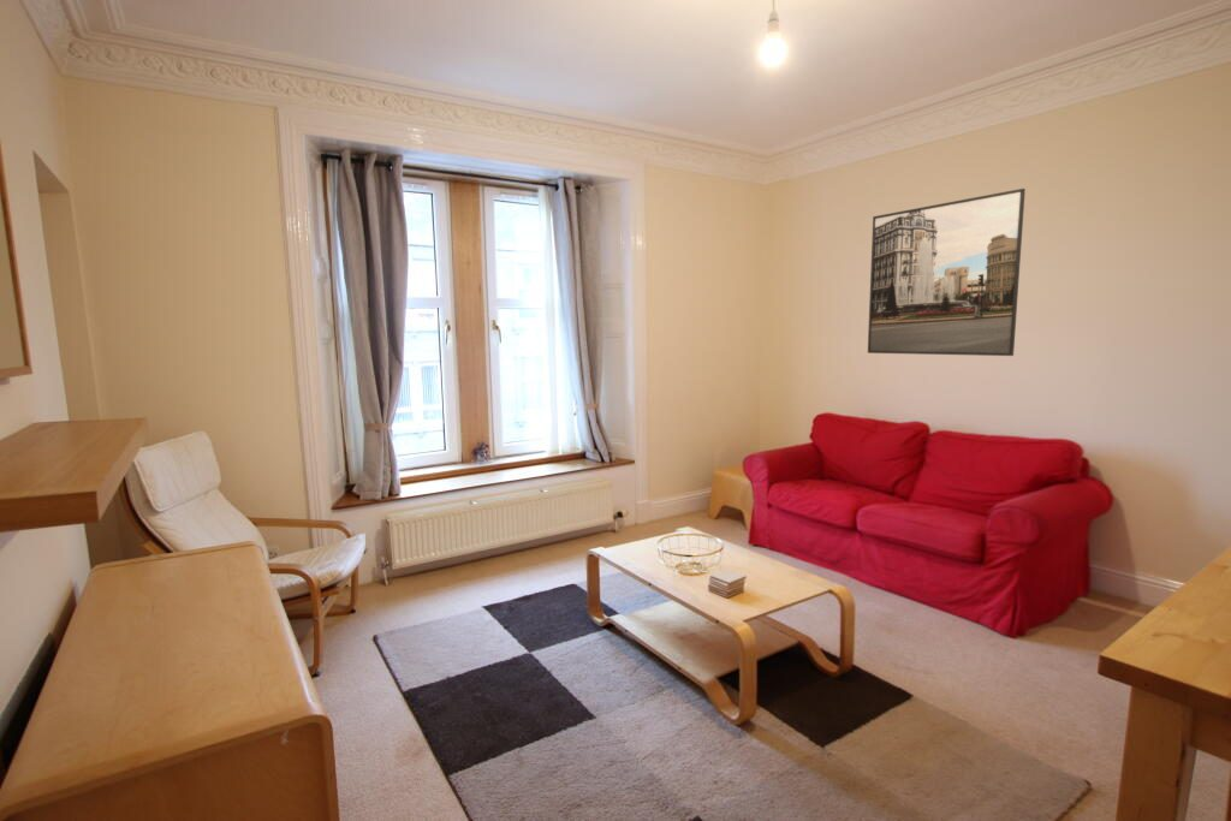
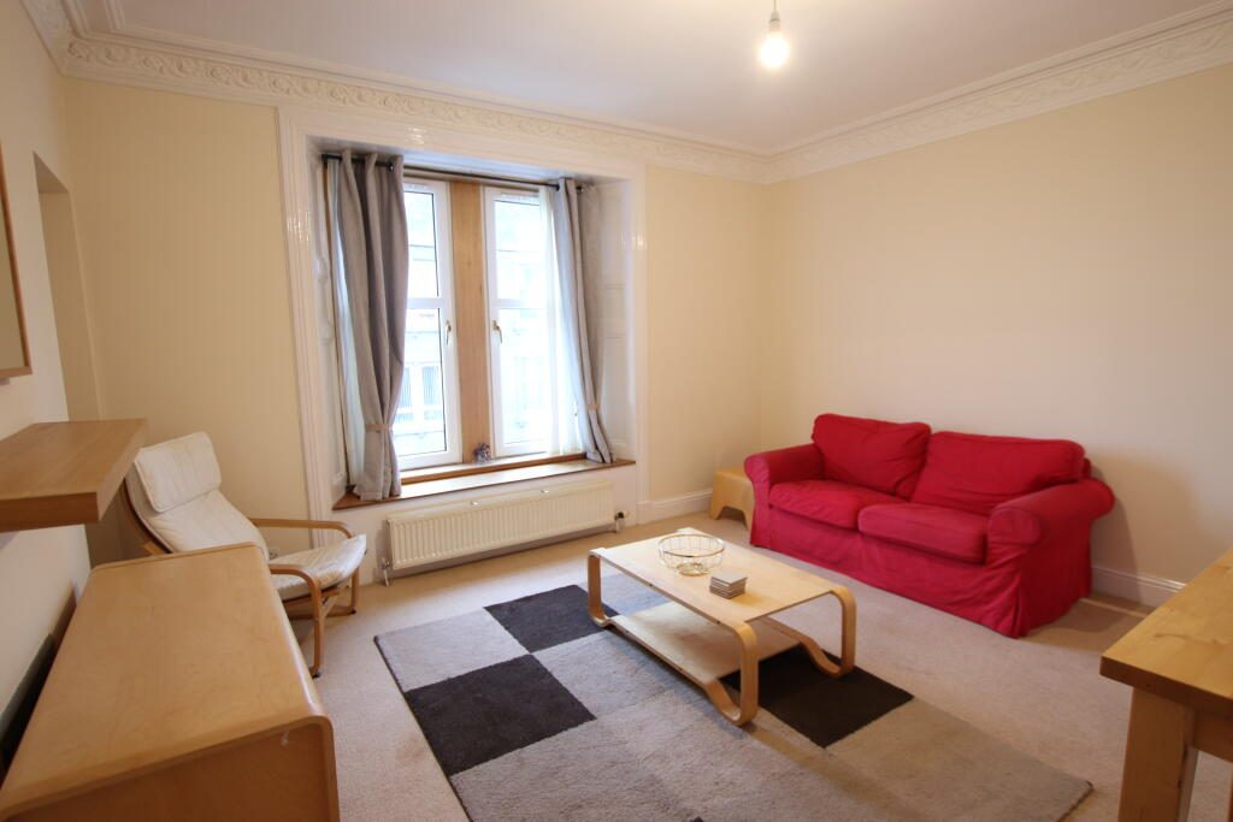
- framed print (936, 280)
